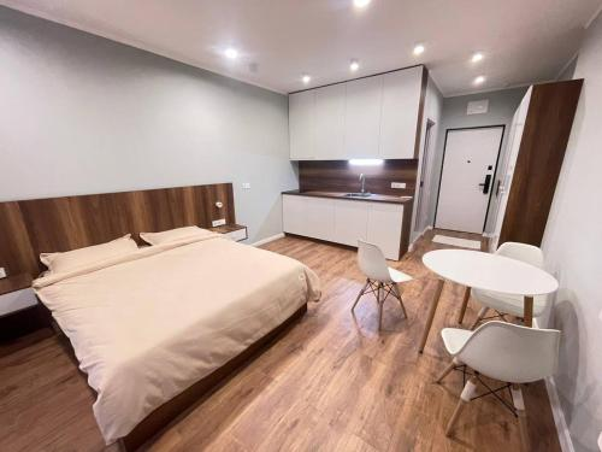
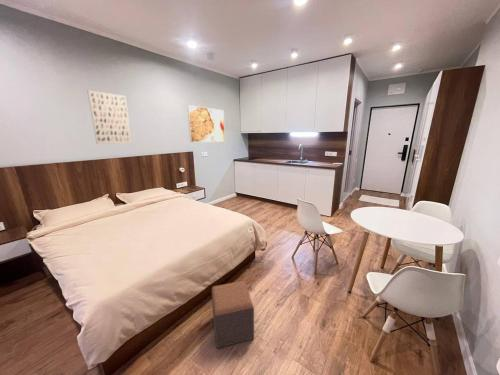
+ footstool (231, 310)
+ wall art (111, 119)
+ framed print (208, 125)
